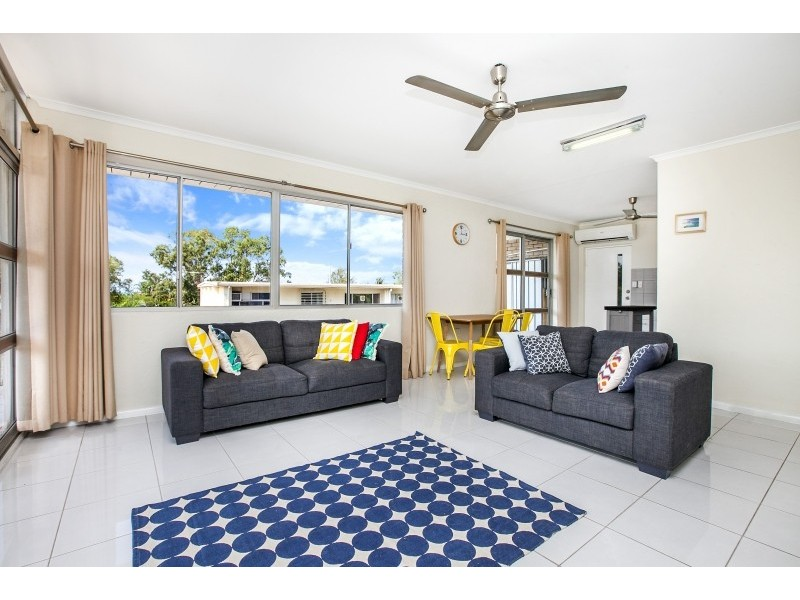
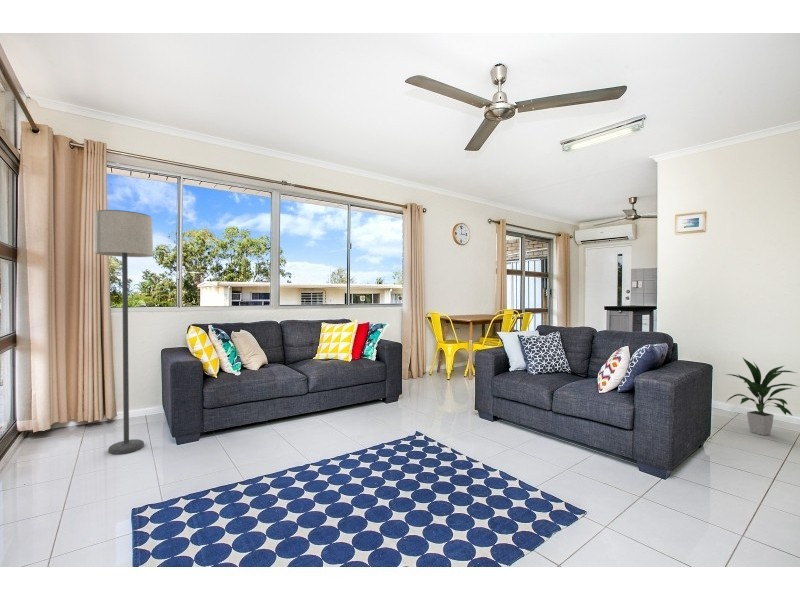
+ lamp (125, 331)
+ indoor plant (763, 396)
